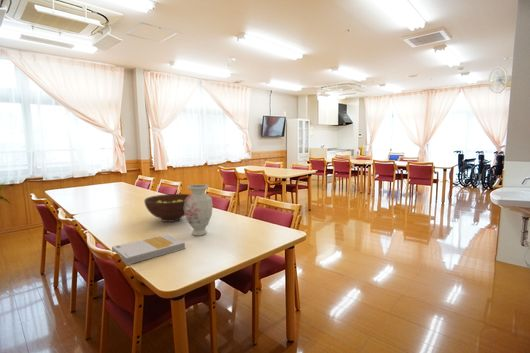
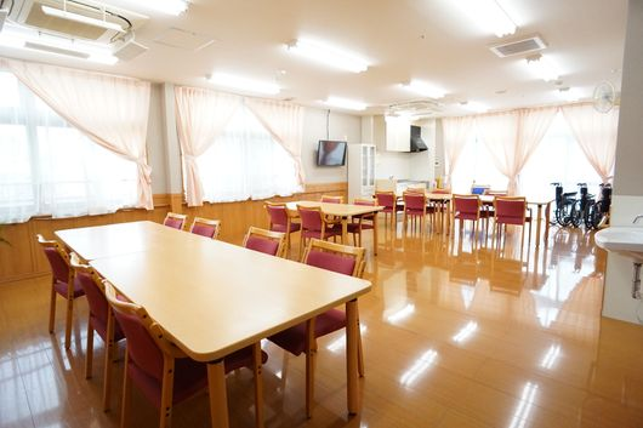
- book (149, 247)
- fruit bowl (171, 208)
- vase (198, 209)
